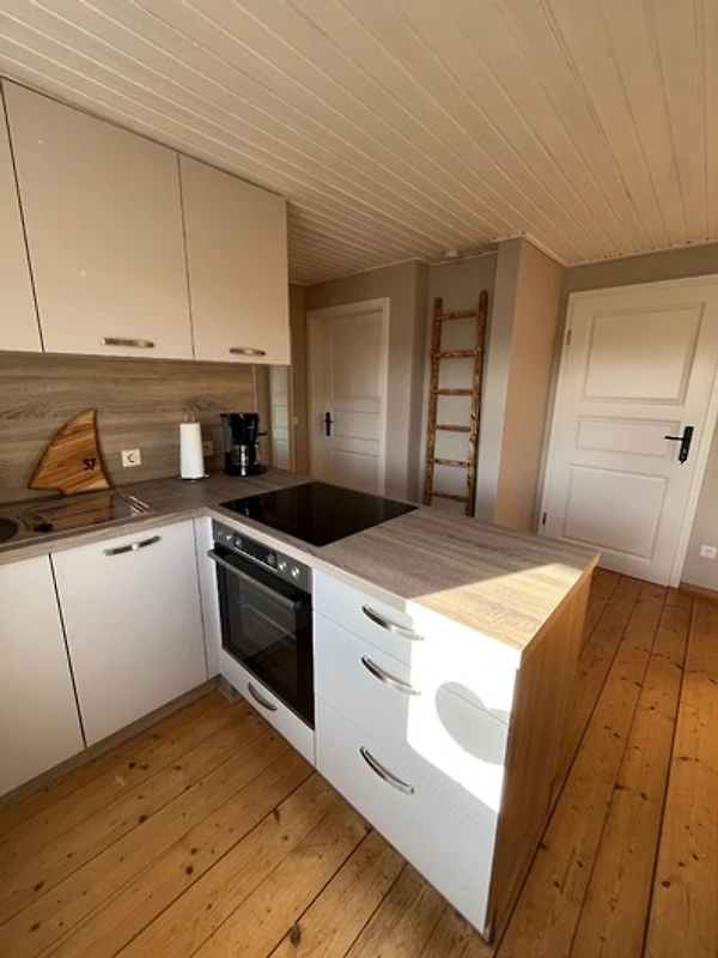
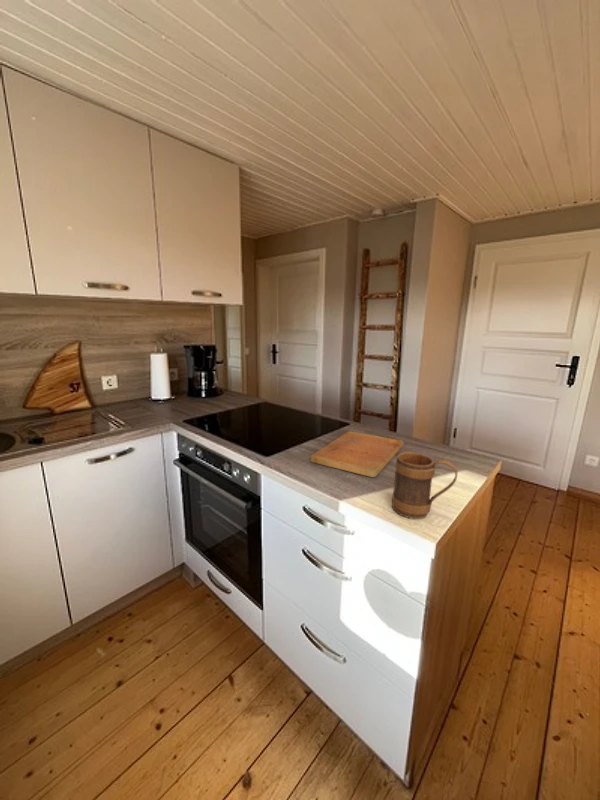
+ mug (423, 485)
+ cutting board (359, 450)
